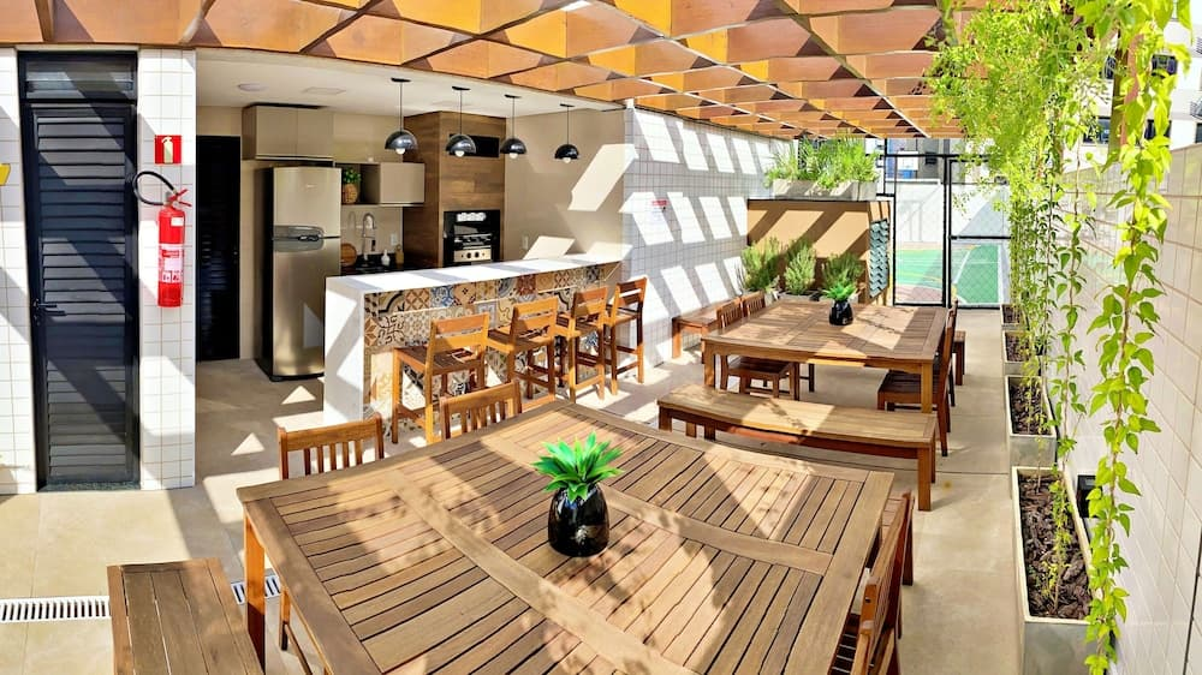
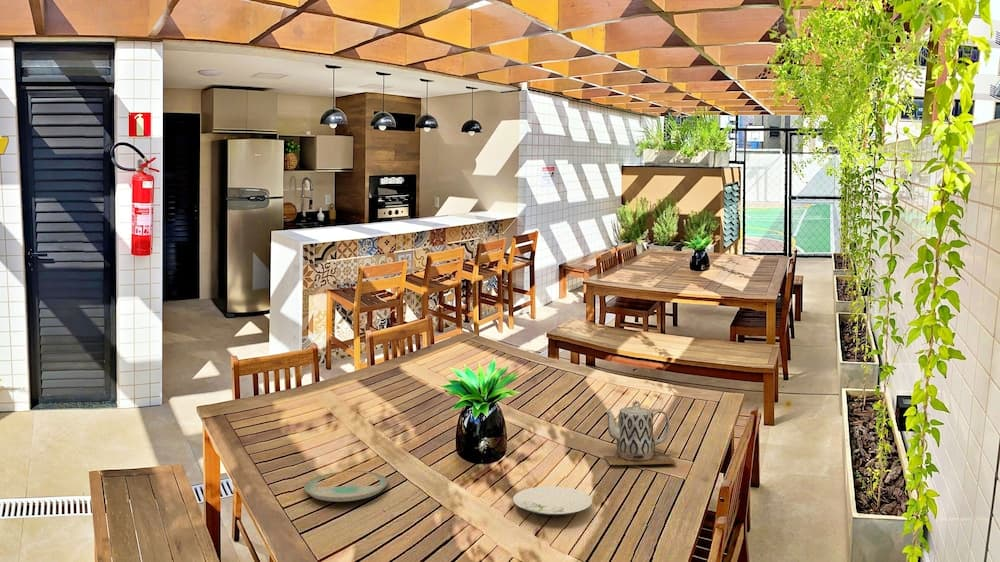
+ plate (346, 486)
+ plate (552, 504)
+ teapot (637, 429)
